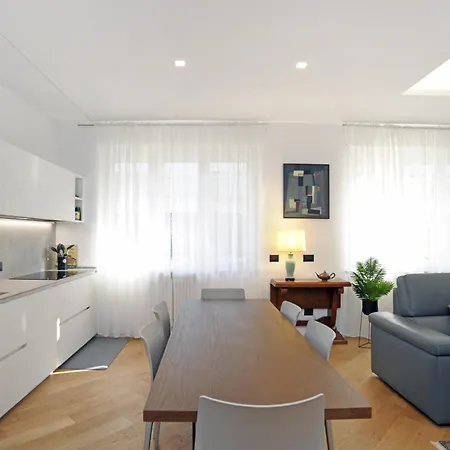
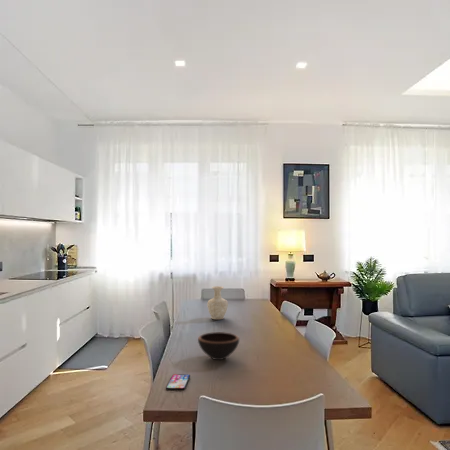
+ smartphone (178, 381)
+ bowl (218, 347)
+ vase (217, 302)
